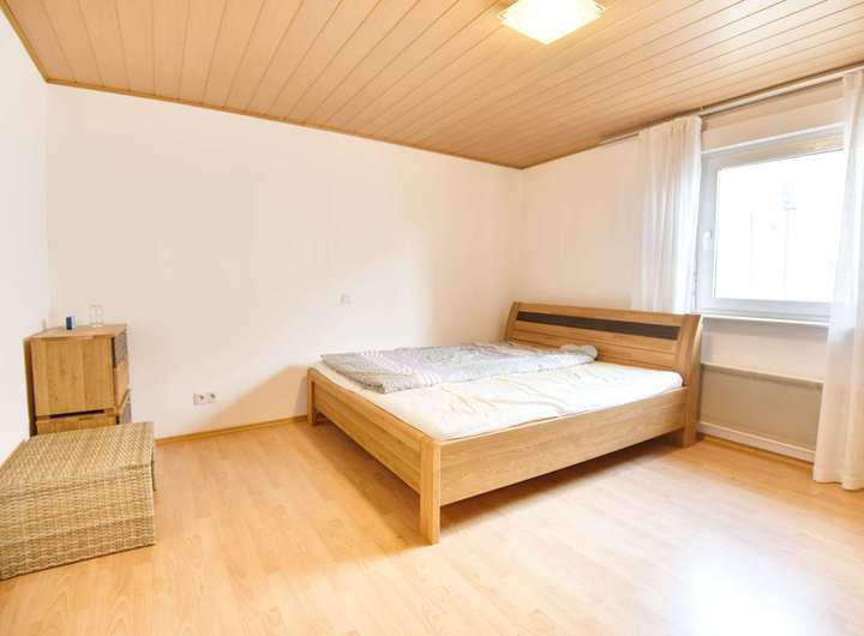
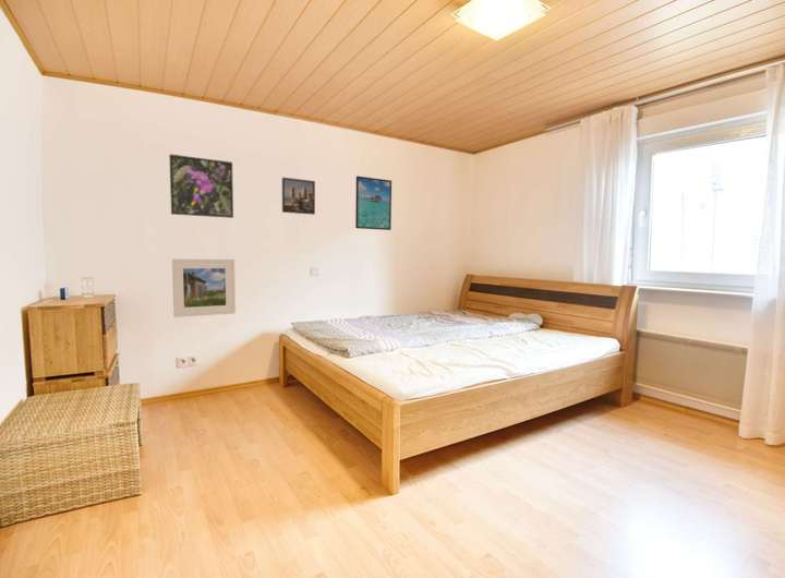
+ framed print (205, 287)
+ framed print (202, 186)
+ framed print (299, 196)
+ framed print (374, 204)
